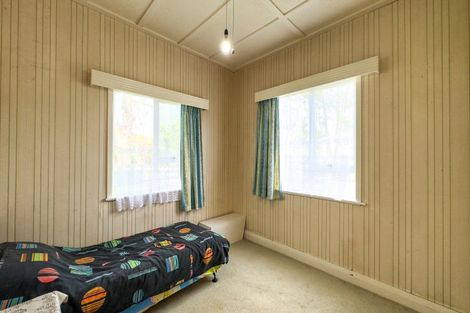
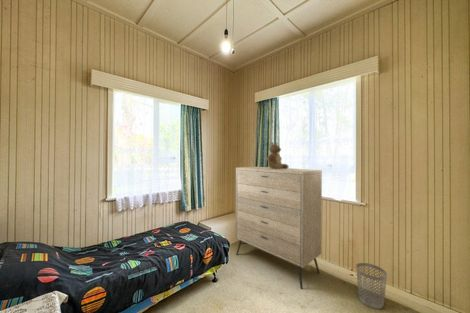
+ teddy bear (277, 155)
+ dresser (274, 215)
+ wastebasket (371, 285)
